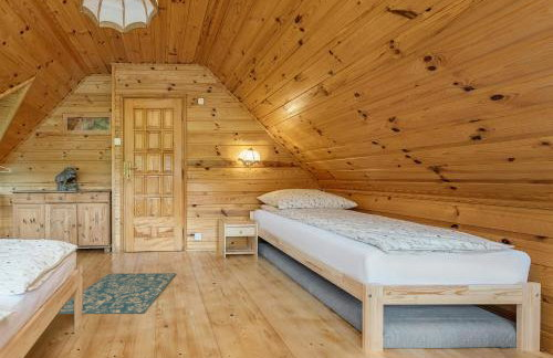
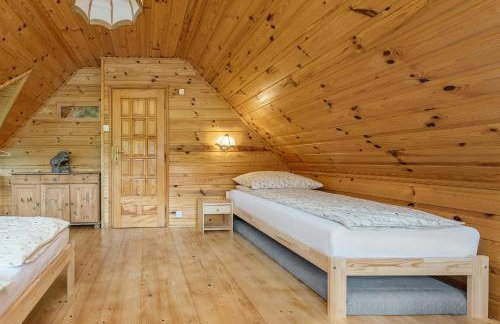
- rug (123, 289)
